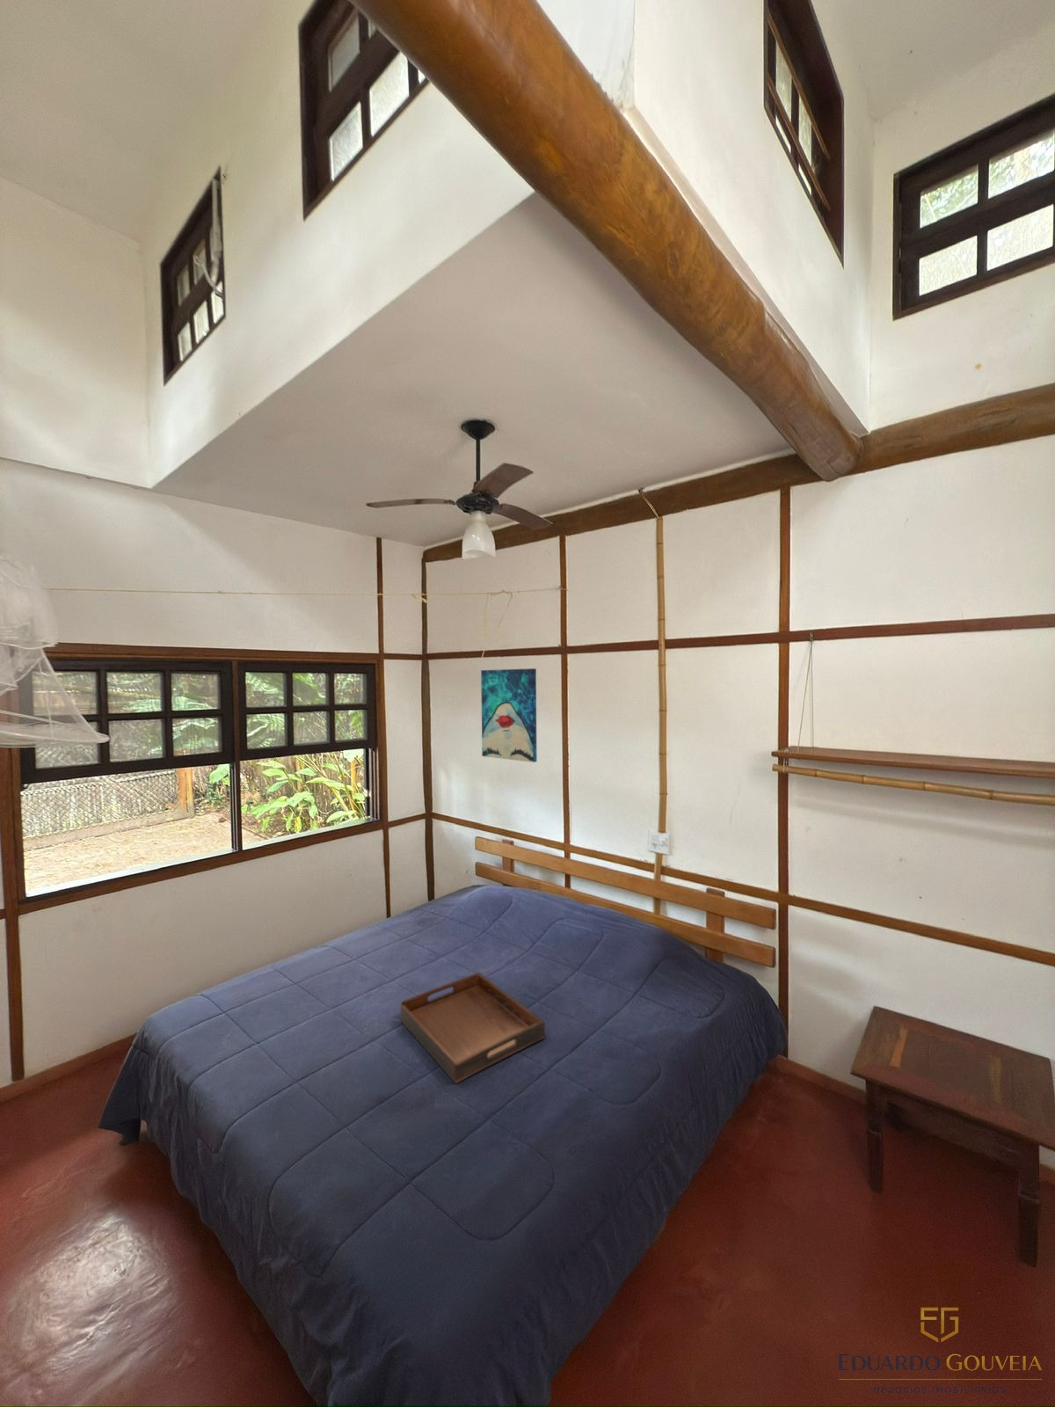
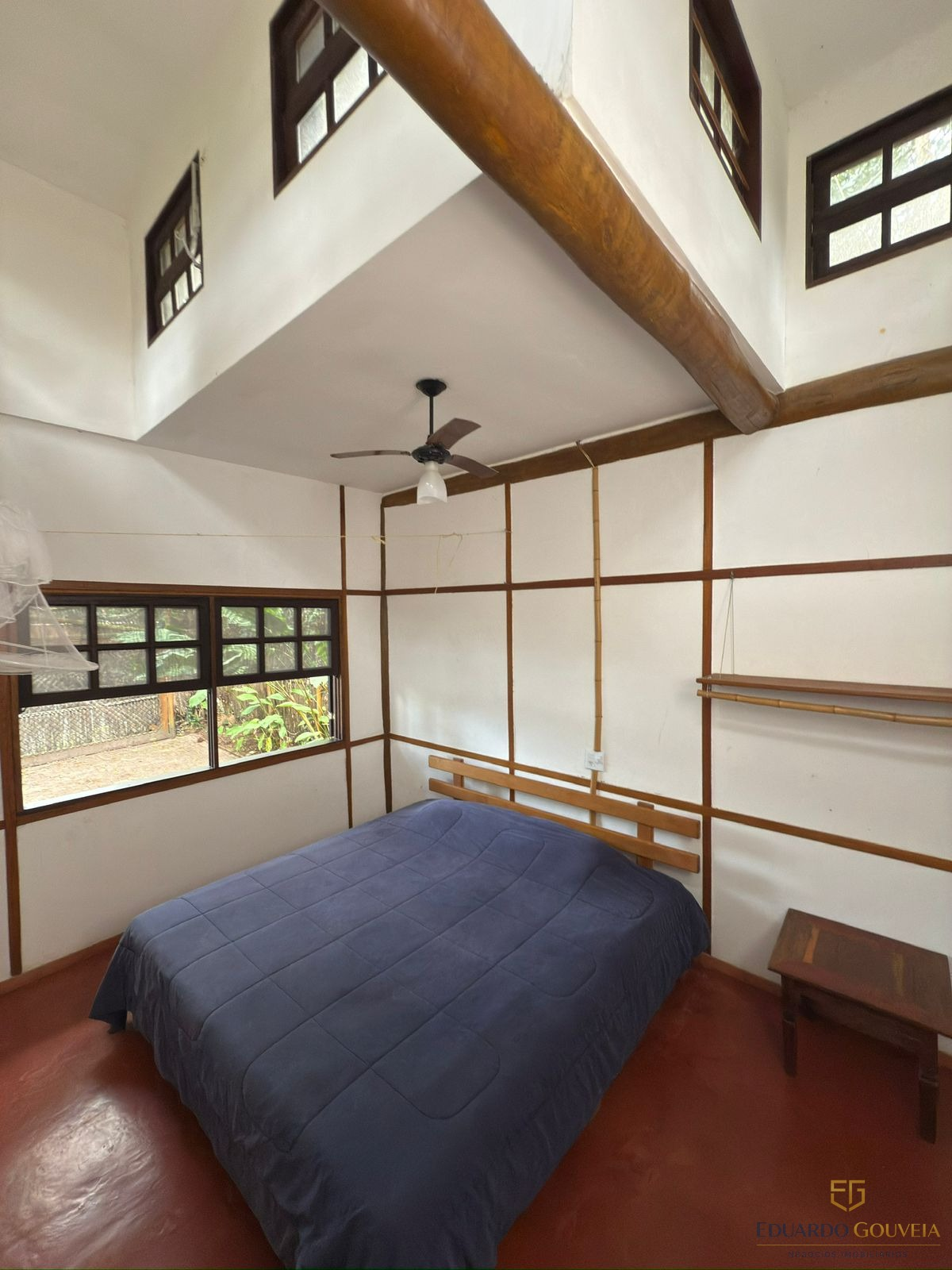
- serving tray (469, 1019)
- wall art (508, 715)
